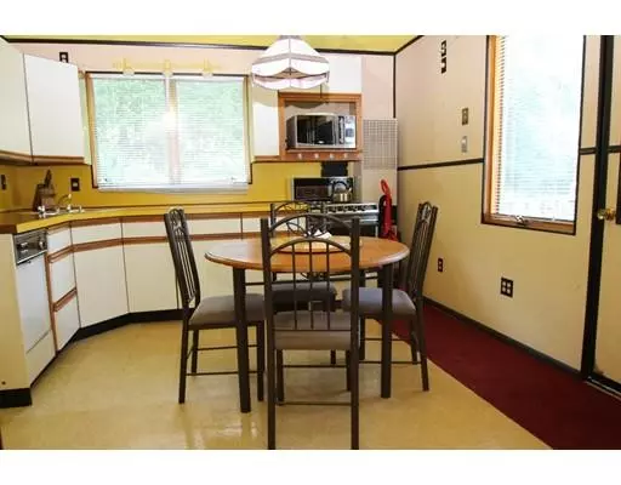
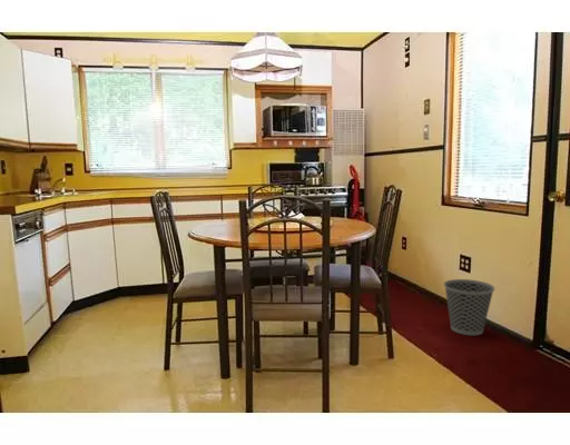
+ wastebasket (468, 307)
